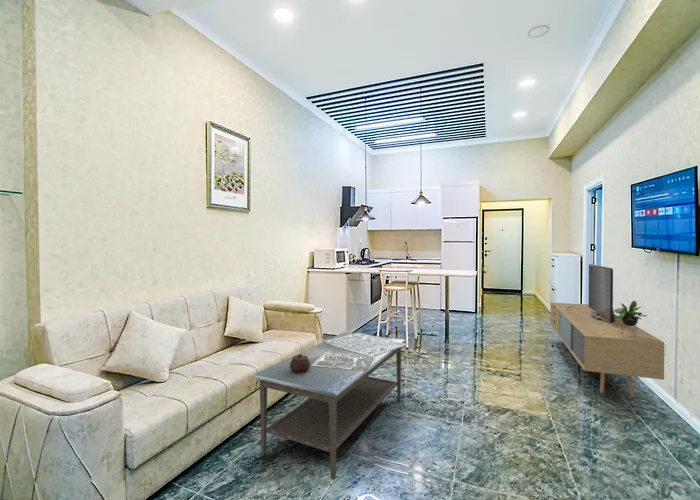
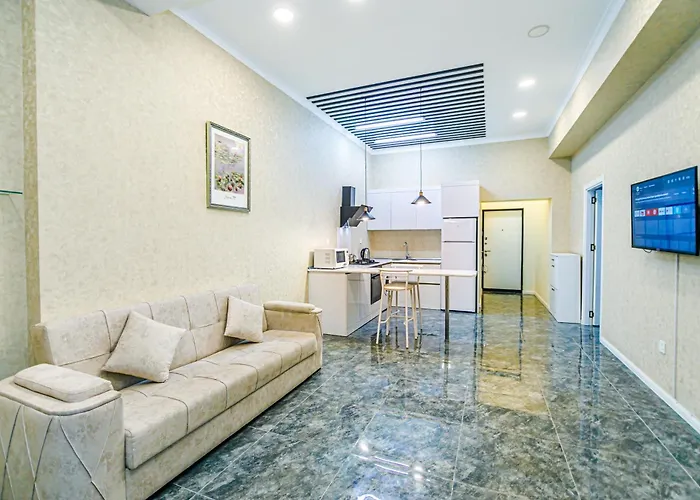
- coffee table (345, 382)
- media console (594, 315)
